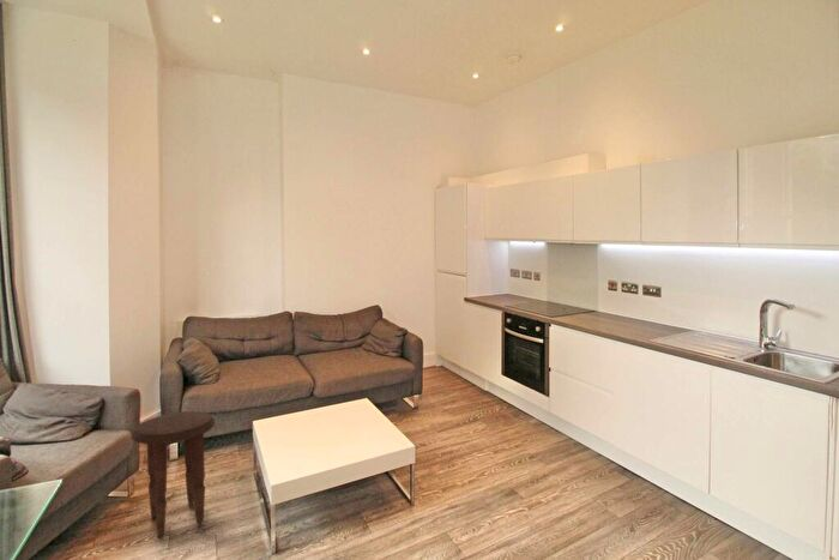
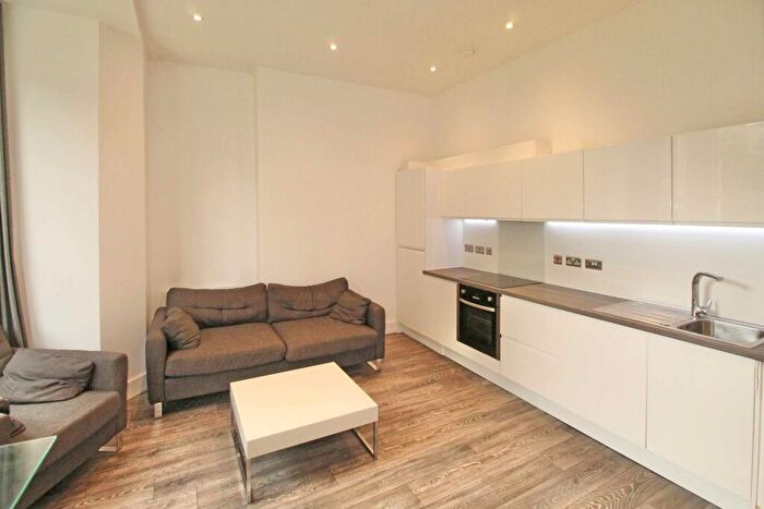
- side table (165, 470)
